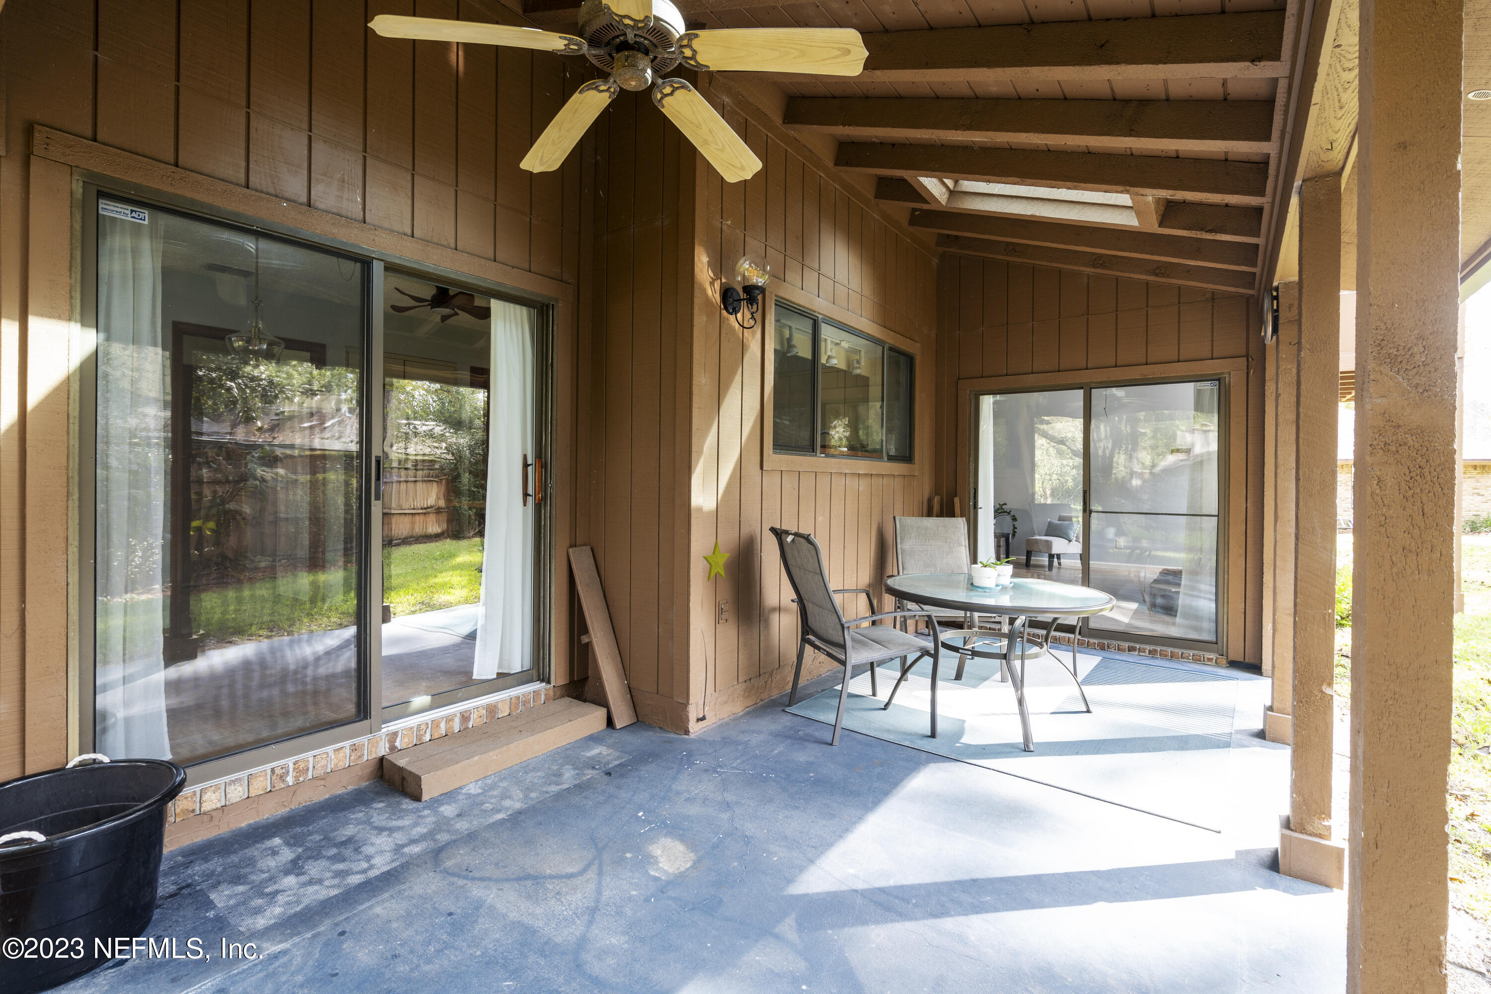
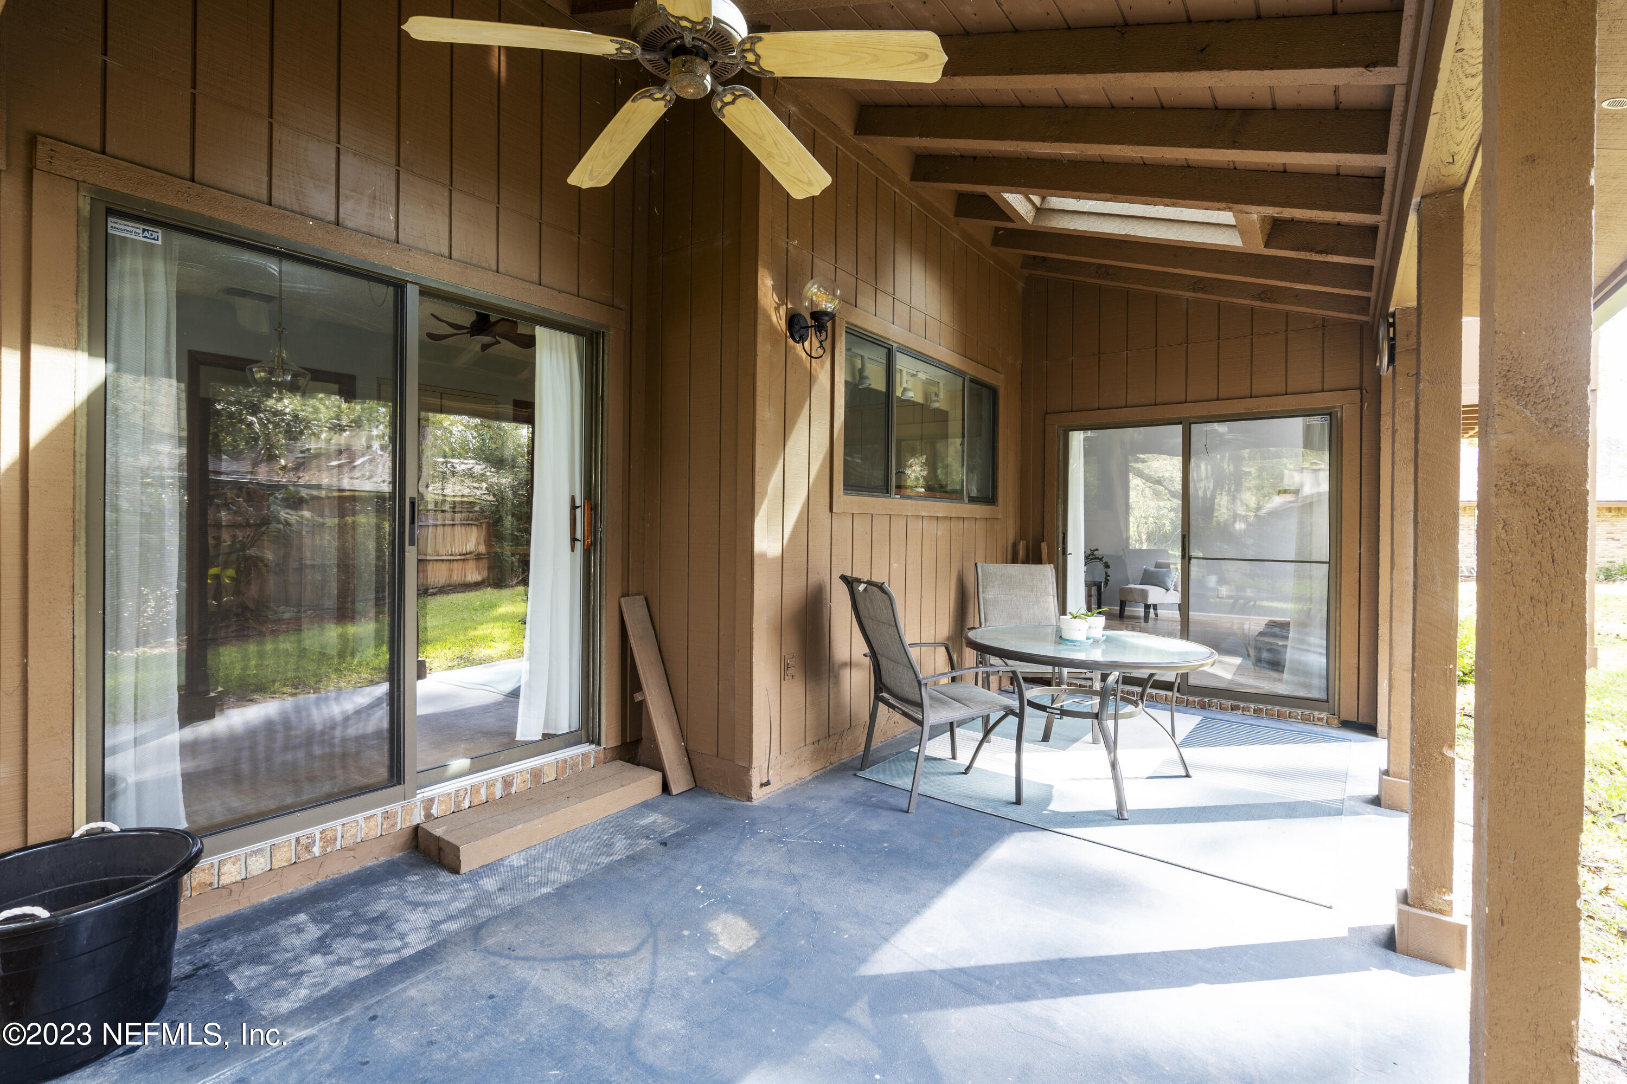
- decorative star (717, 559)
